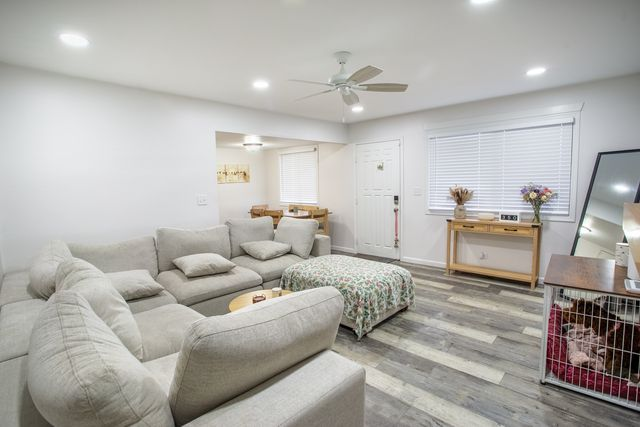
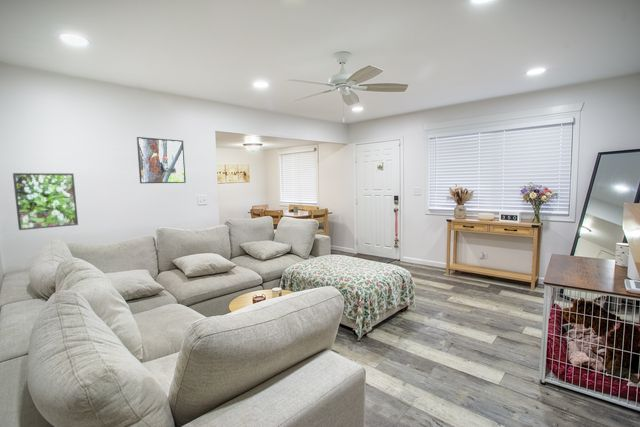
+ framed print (47, 200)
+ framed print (162, 161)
